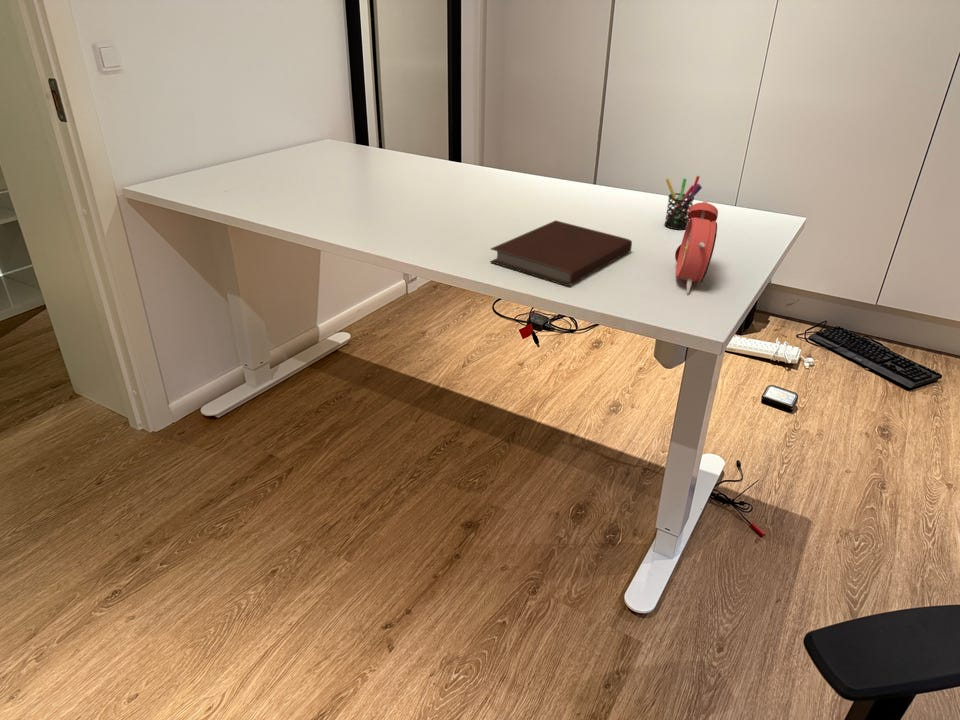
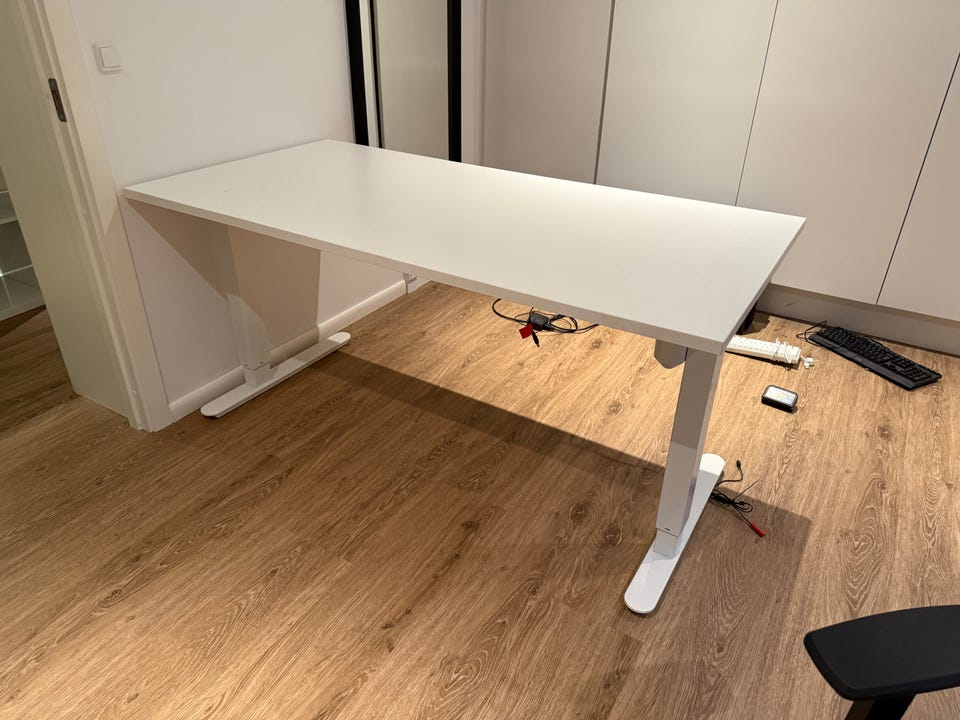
- alarm clock (696, 243)
- notebook (562, 250)
- pen holder (682, 200)
